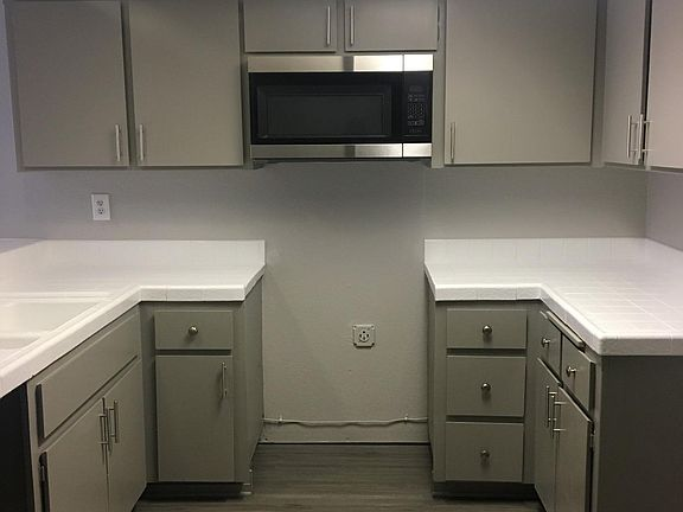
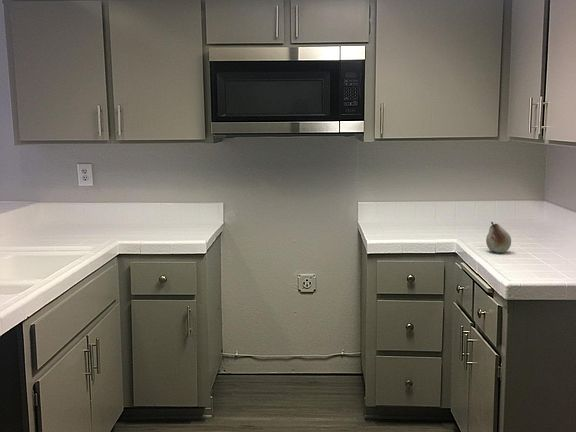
+ fruit (499, 236)
